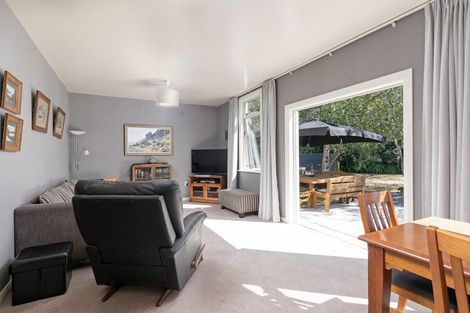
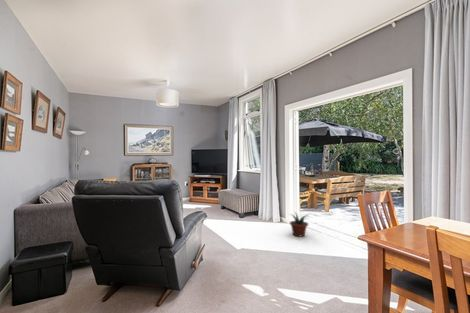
+ potted plant (299, 224)
